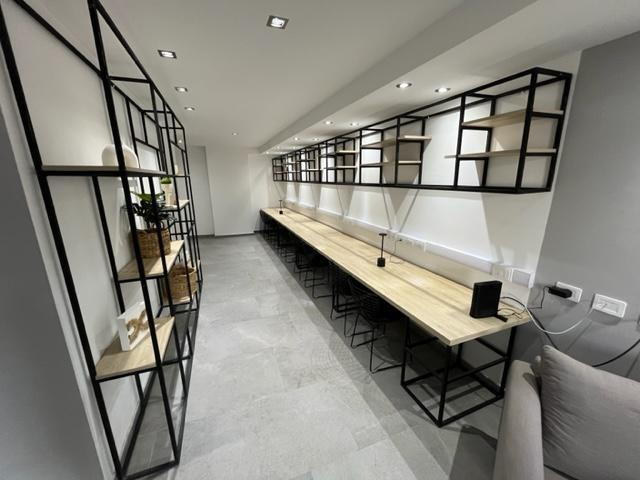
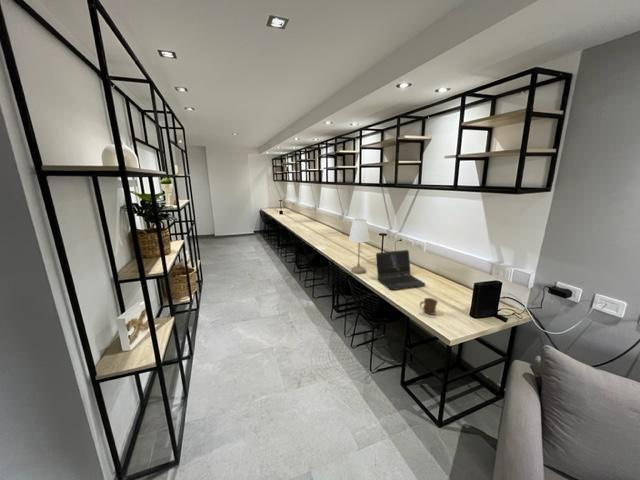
+ desk lamp (359, 246)
+ mug (428, 306)
+ laptop computer (400, 269)
